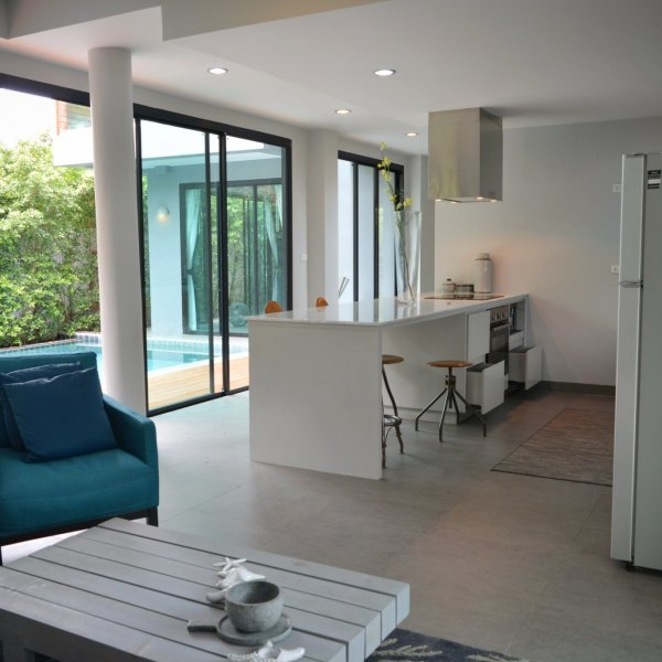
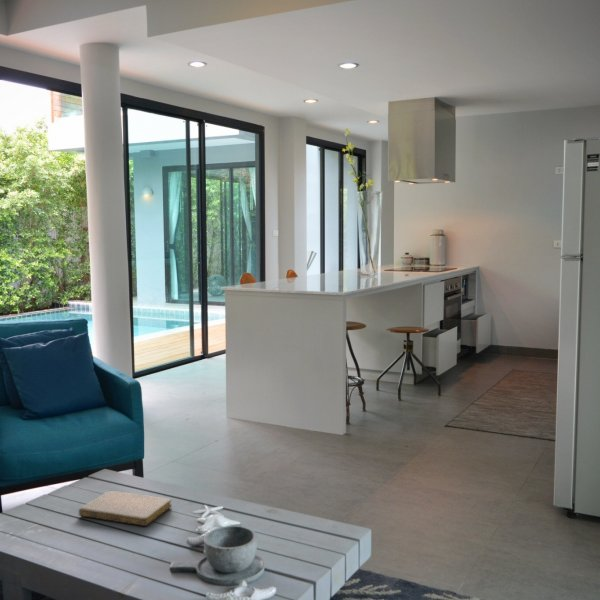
+ notebook (126, 507)
